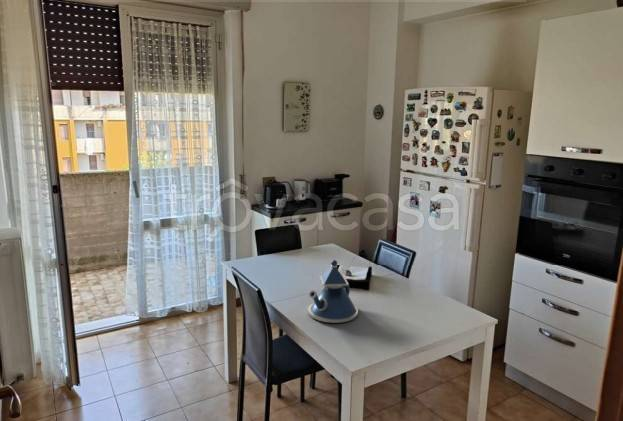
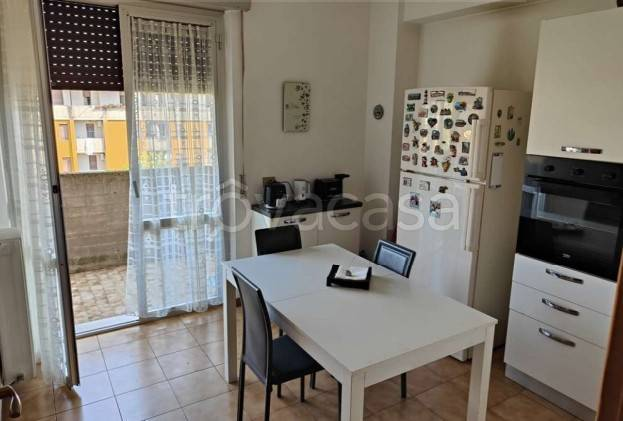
- teapot (331, 286)
